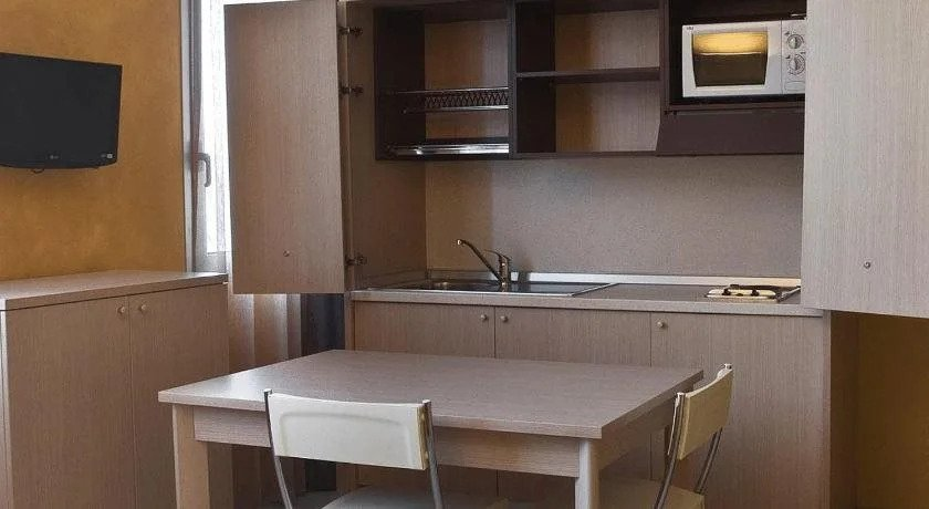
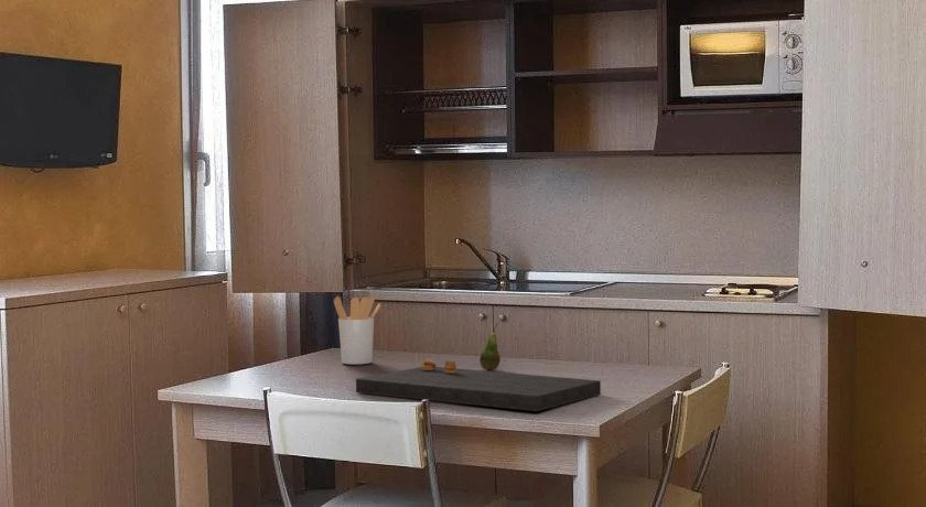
+ cutting board (476, 379)
+ fruit (489, 346)
+ utensil holder (358, 328)
